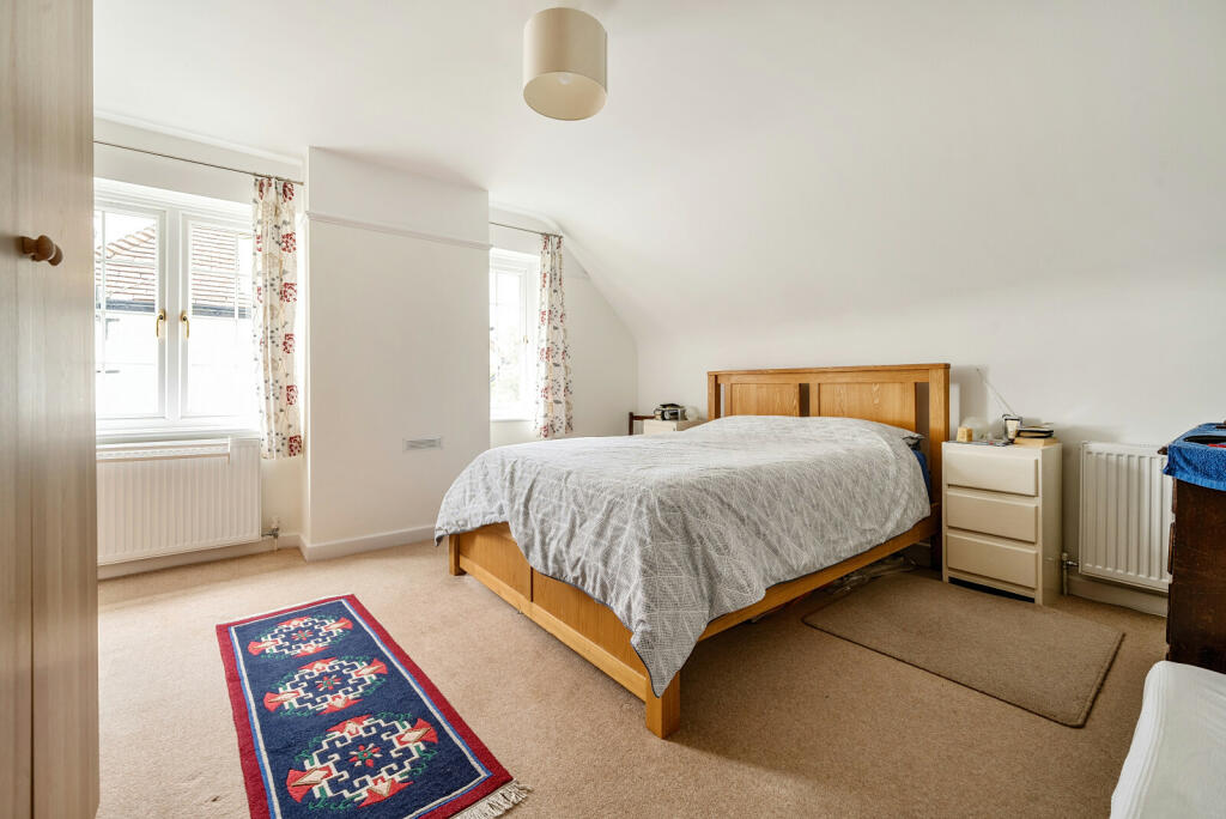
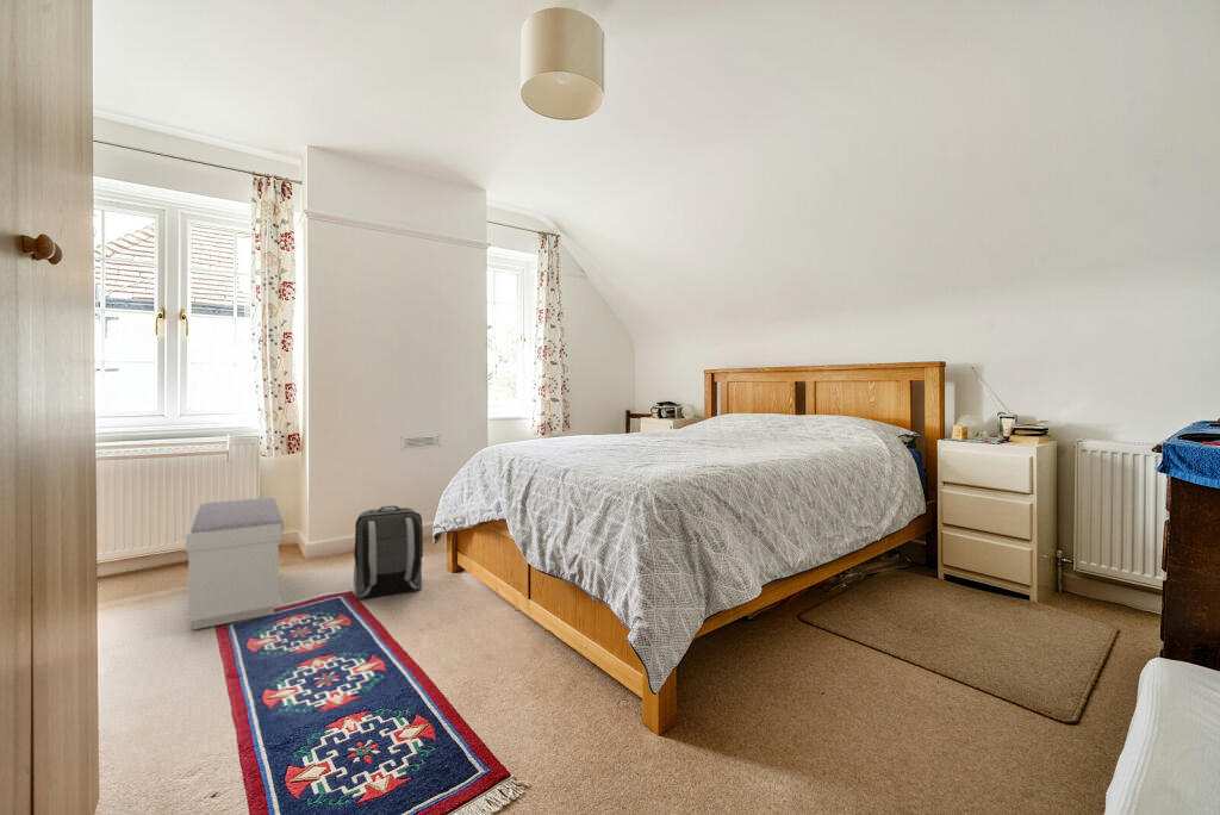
+ bench (237, 554)
+ backpack (388, 550)
